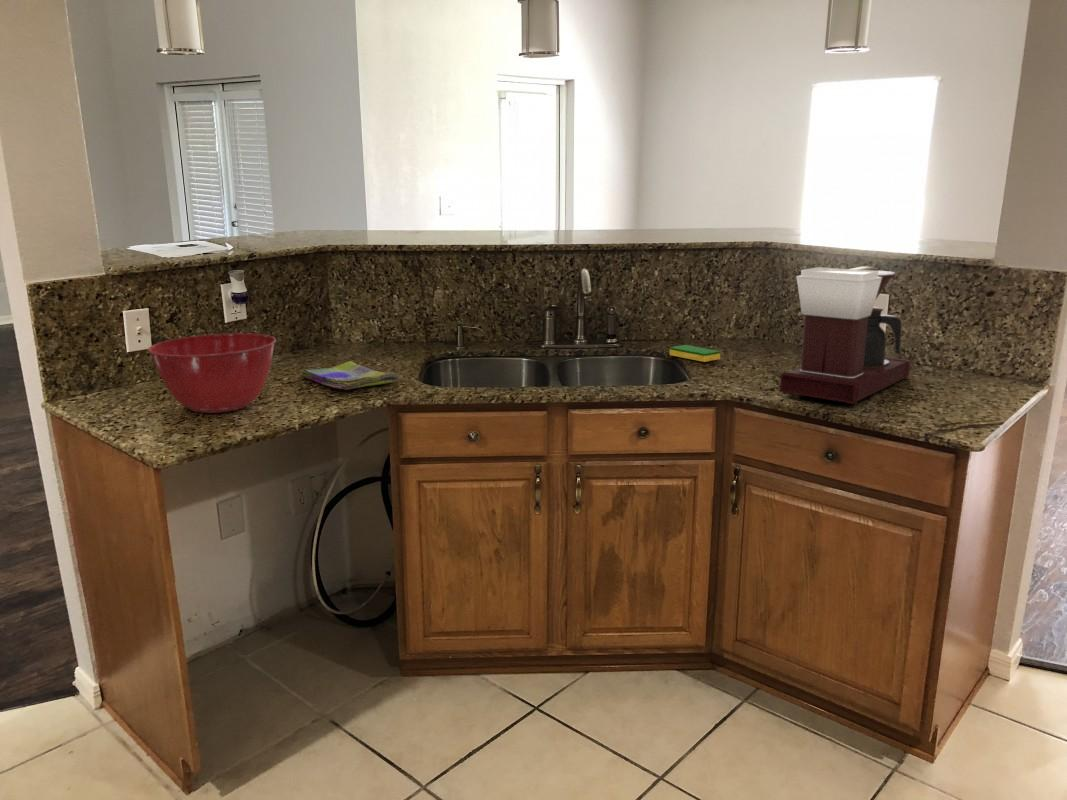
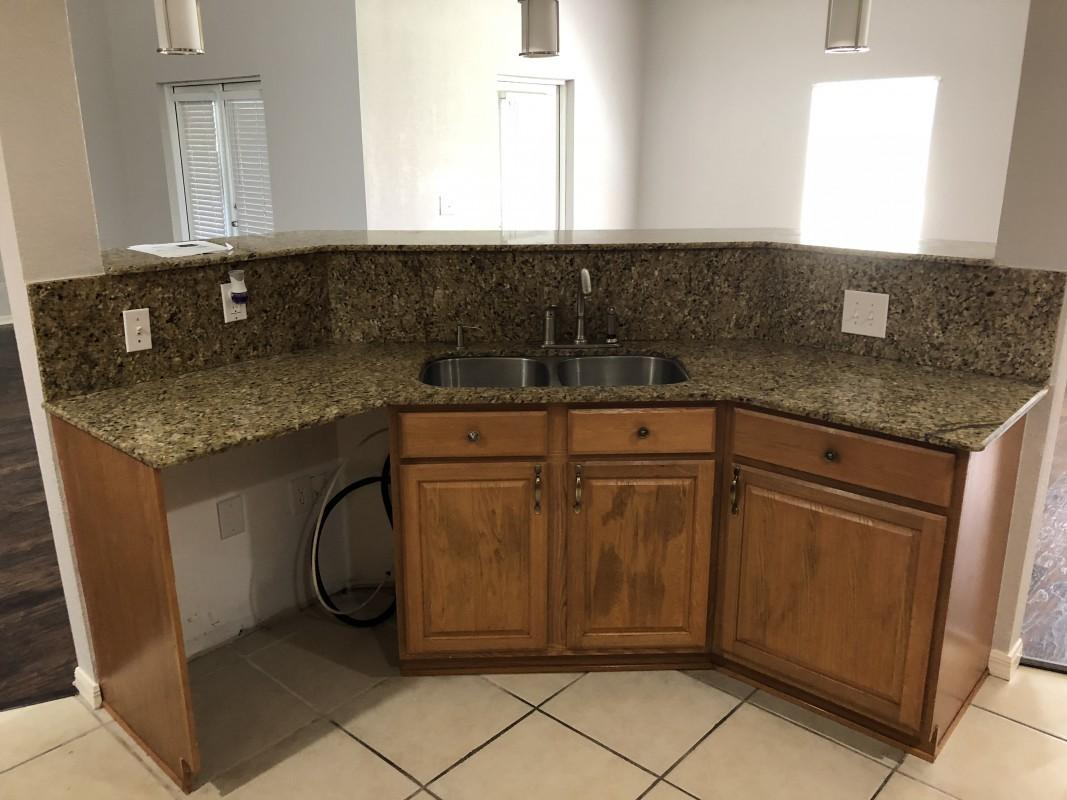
- coffee maker (851, 328)
- mixing bowl (216, 374)
- dish towel (349, 374)
- dish sponge (694, 353)
